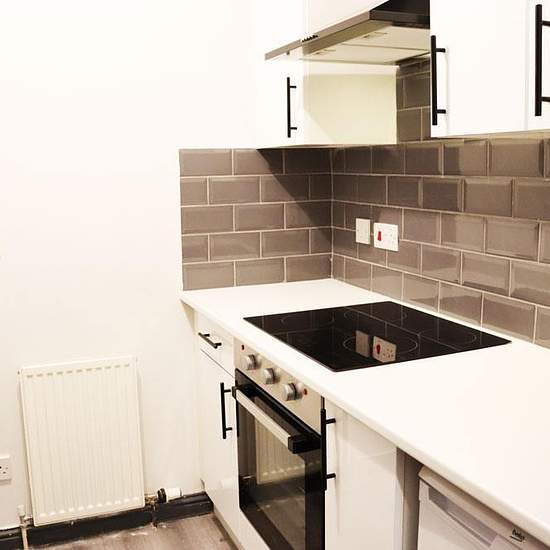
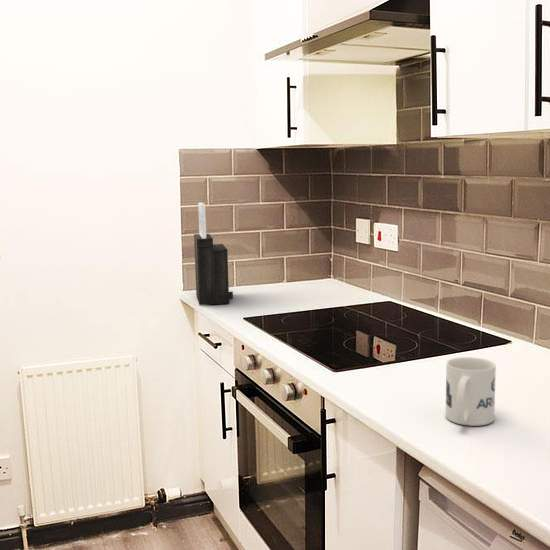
+ mug (467, 392)
+ knife block (213, 251)
